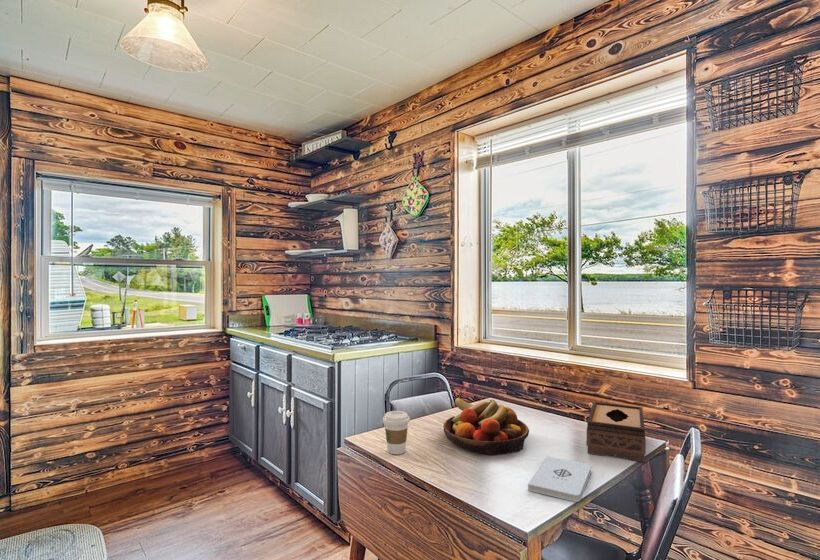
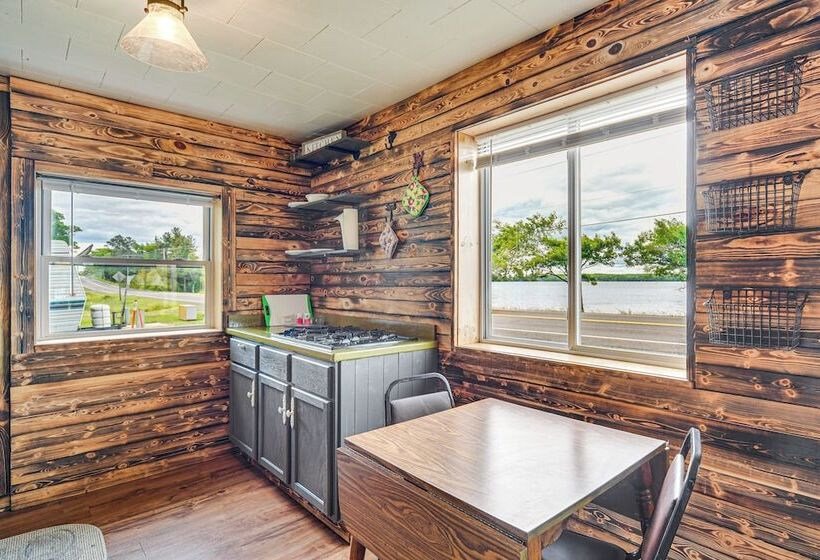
- notepad (561, 476)
- fruit bowl (484, 422)
- tissue box (616, 428)
- coffee cup (396, 432)
